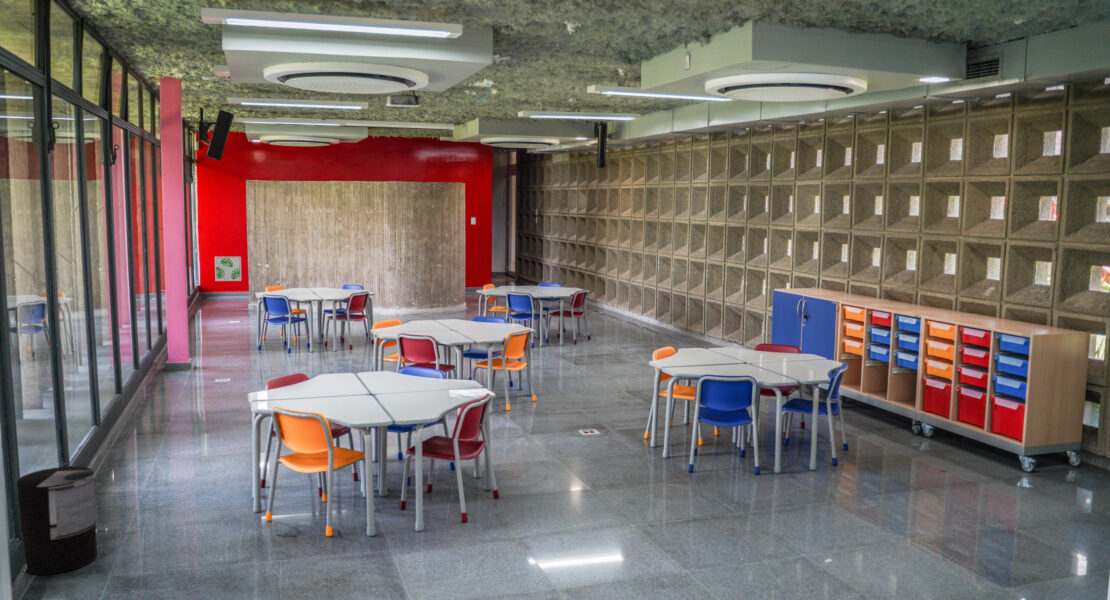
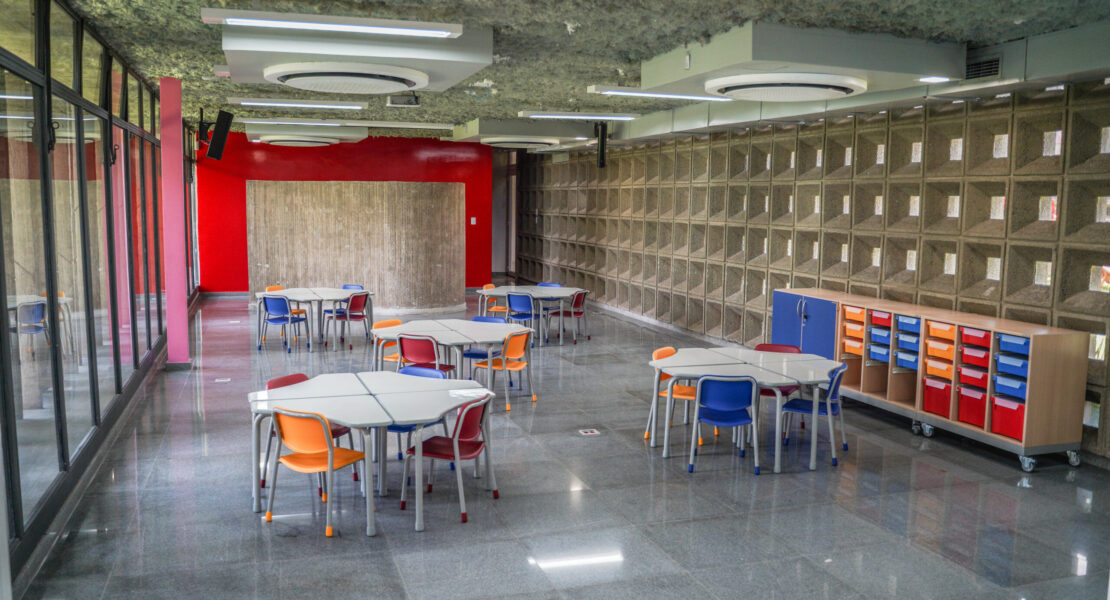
- wall art (228, 268)
- trash can (58, 518)
